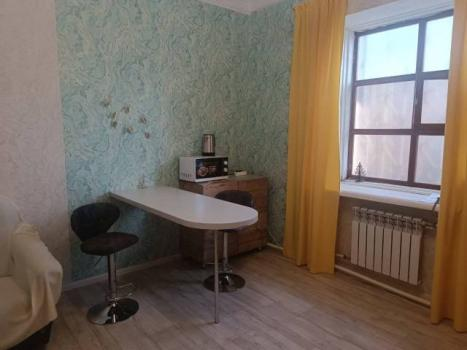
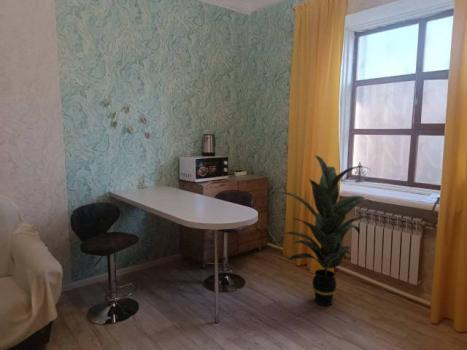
+ indoor plant (325, 228)
